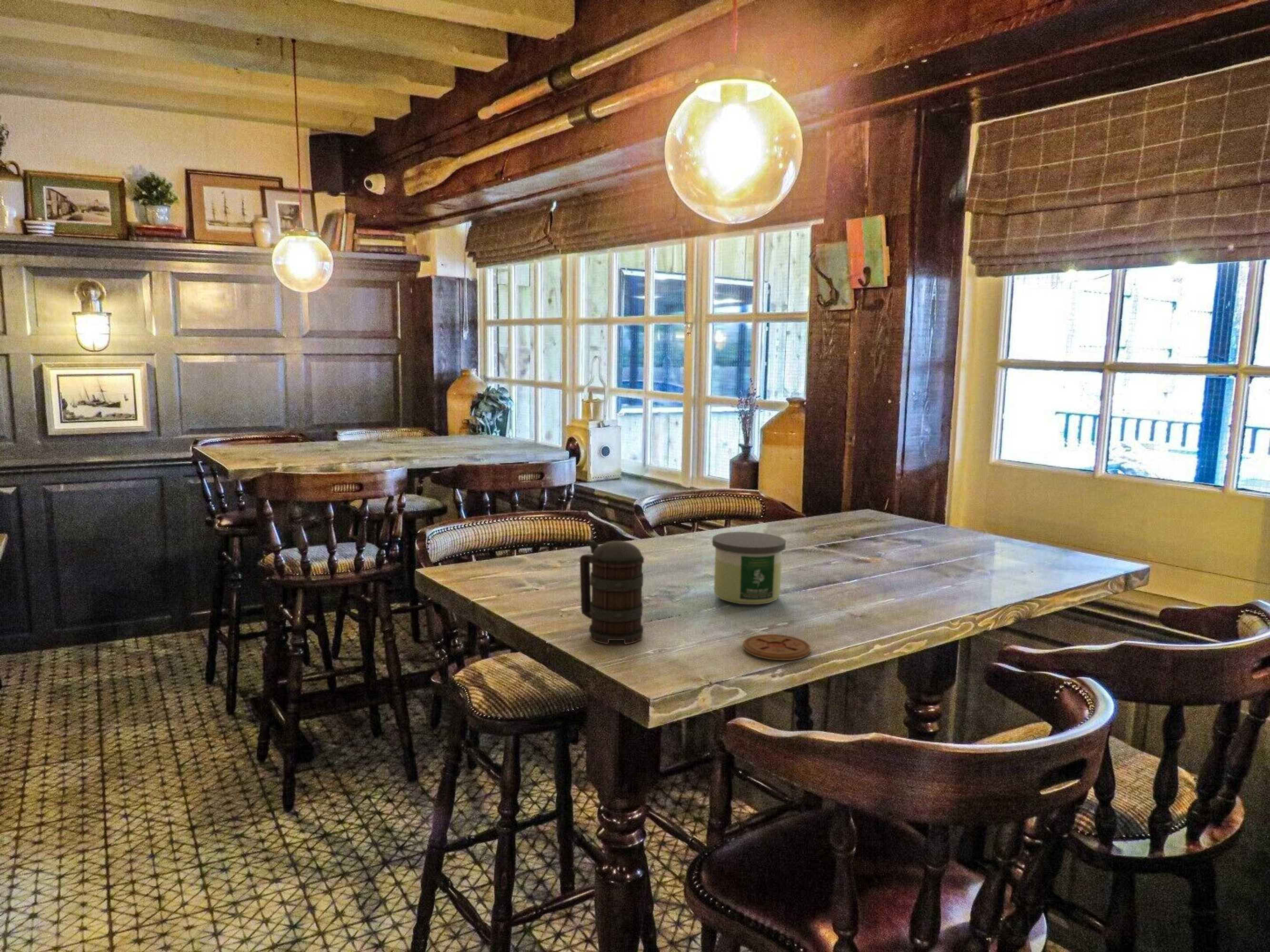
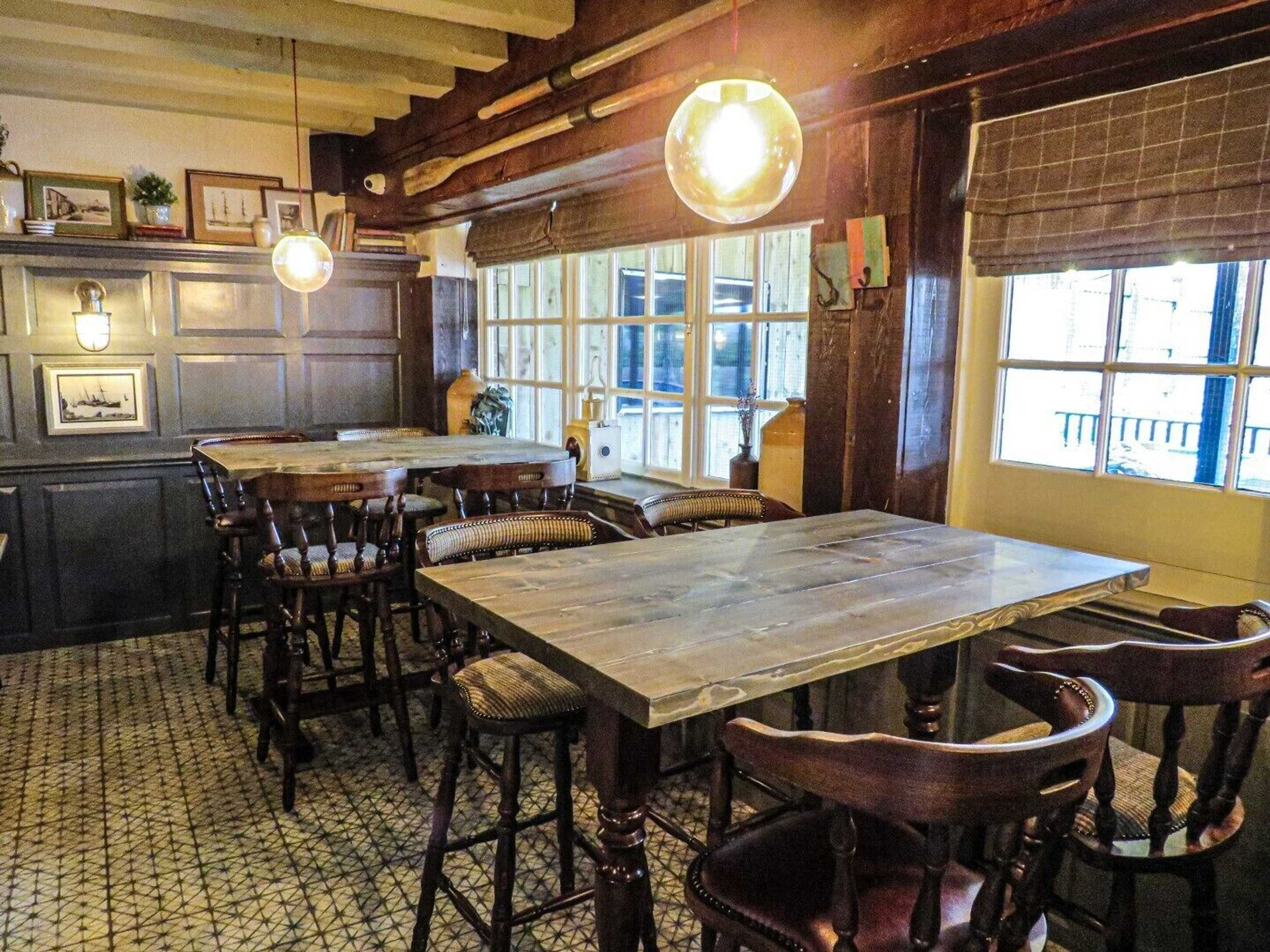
- beer mug (609, 587)
- candle (748, 568)
- coaster (776, 646)
